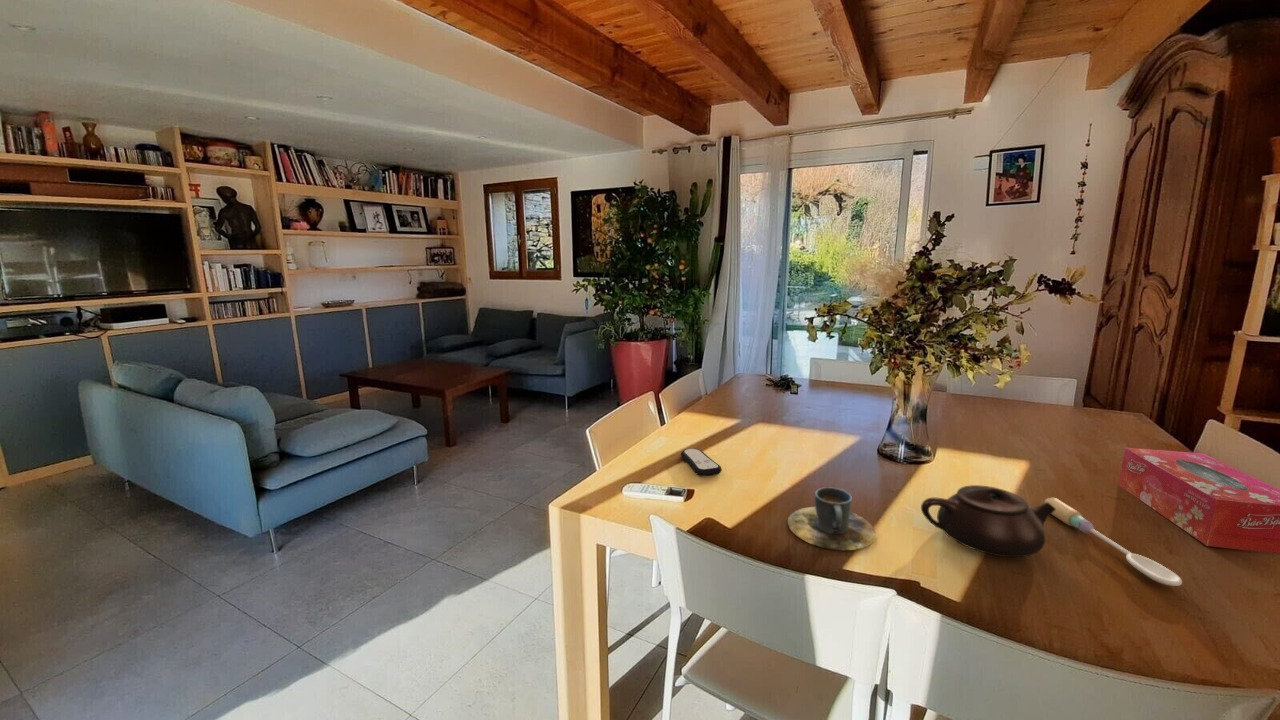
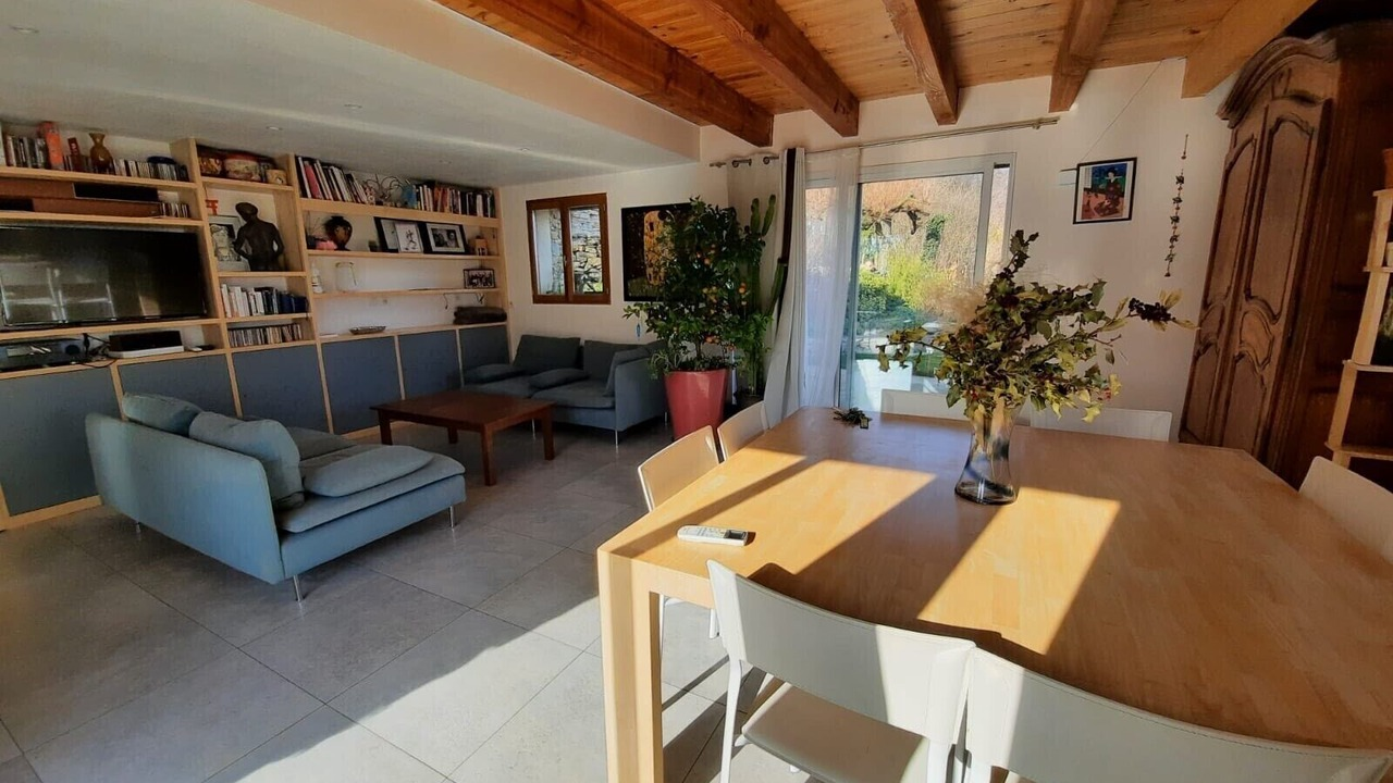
- teapot (986, 513)
- remote control (699, 461)
- spoon (1103, 537)
- cup (831, 511)
- tissue box (1204, 495)
